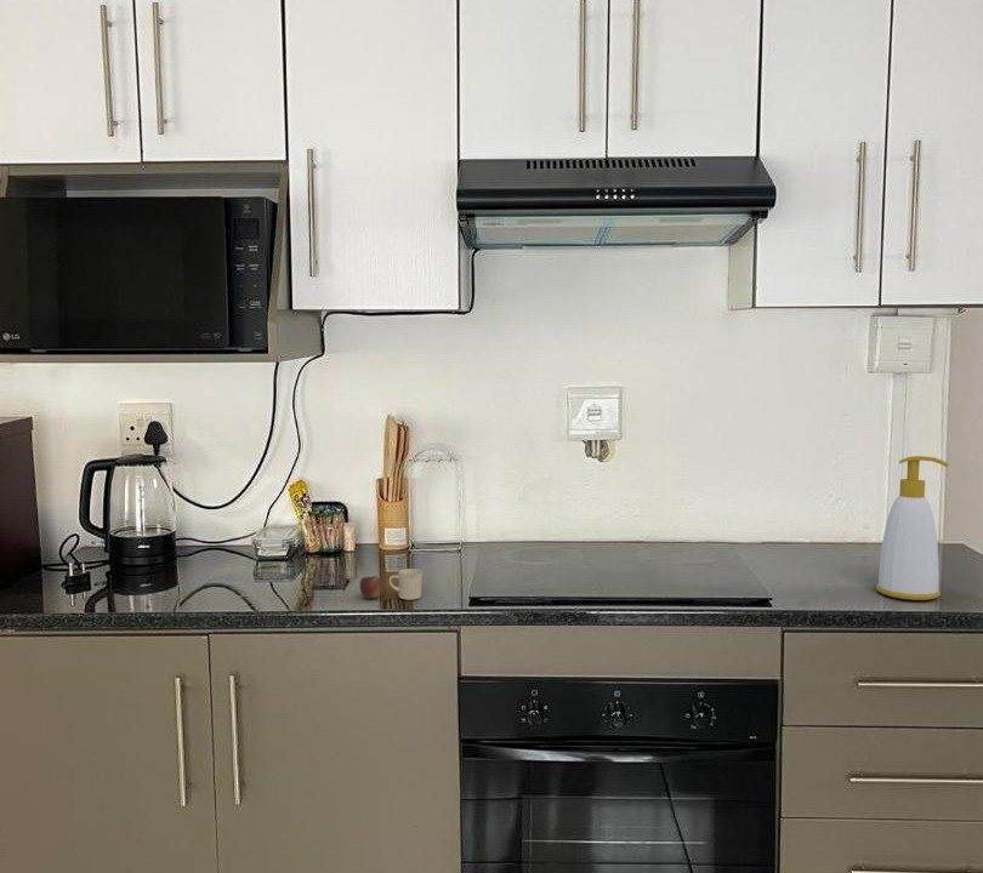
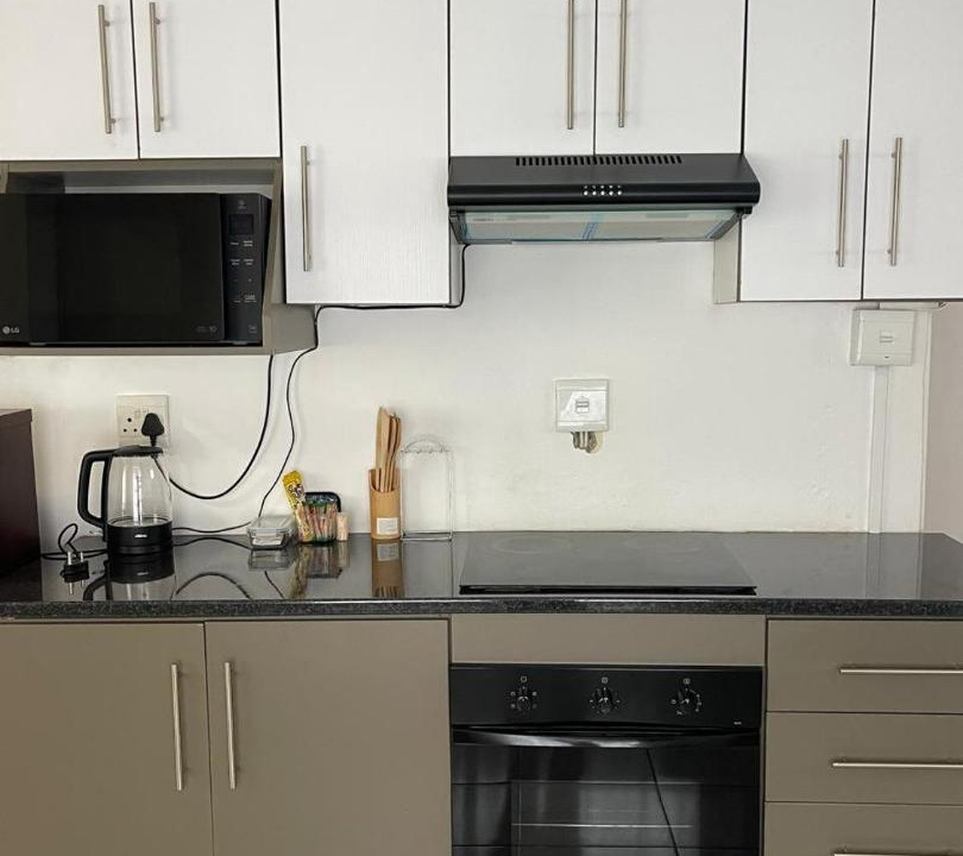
- soap bottle (911, 525)
- mug (391, 583)
